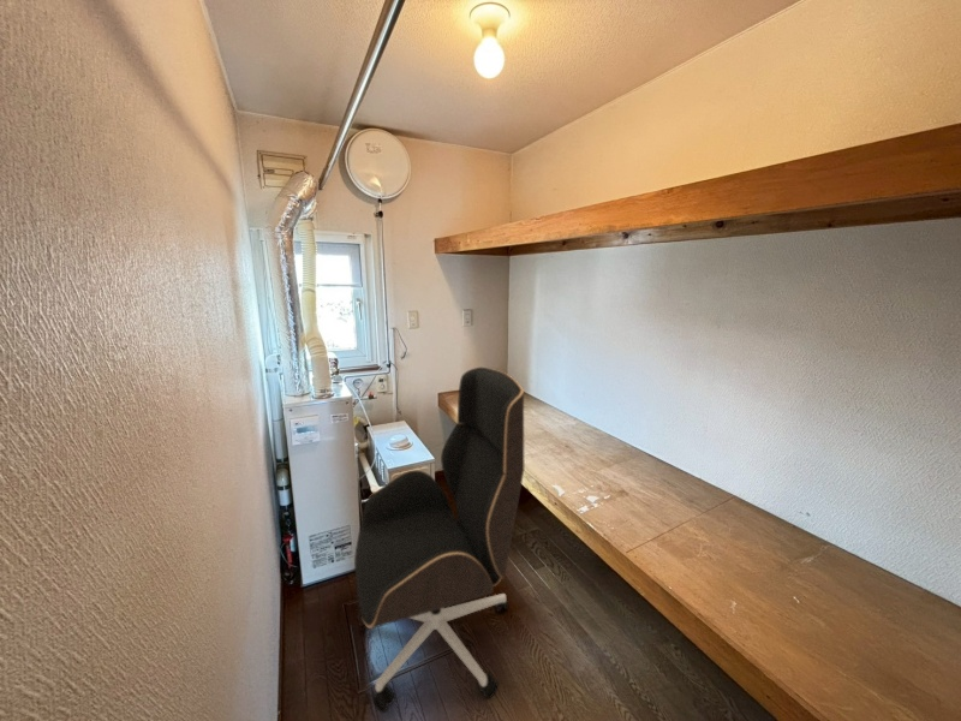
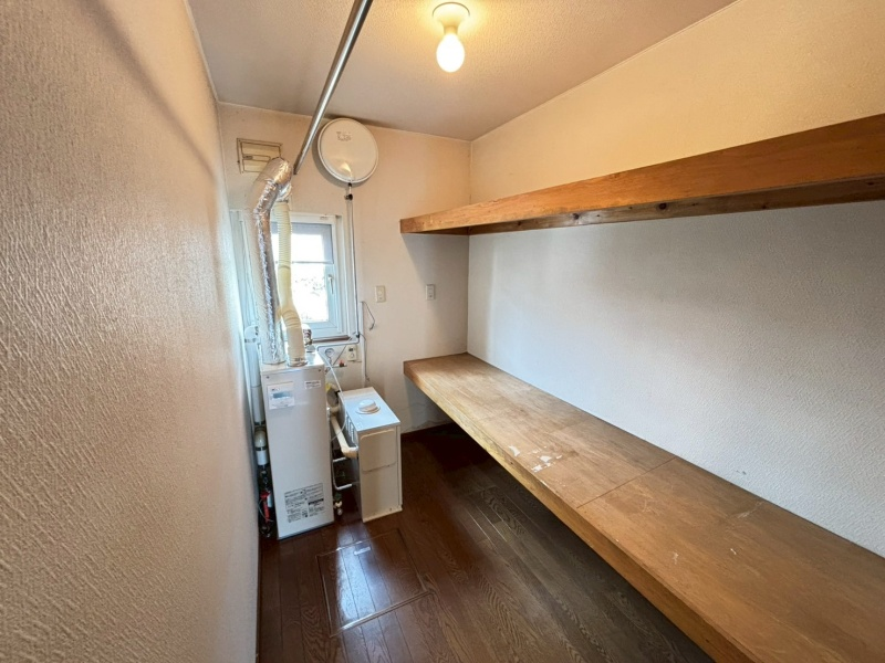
- office chair (437, 514)
